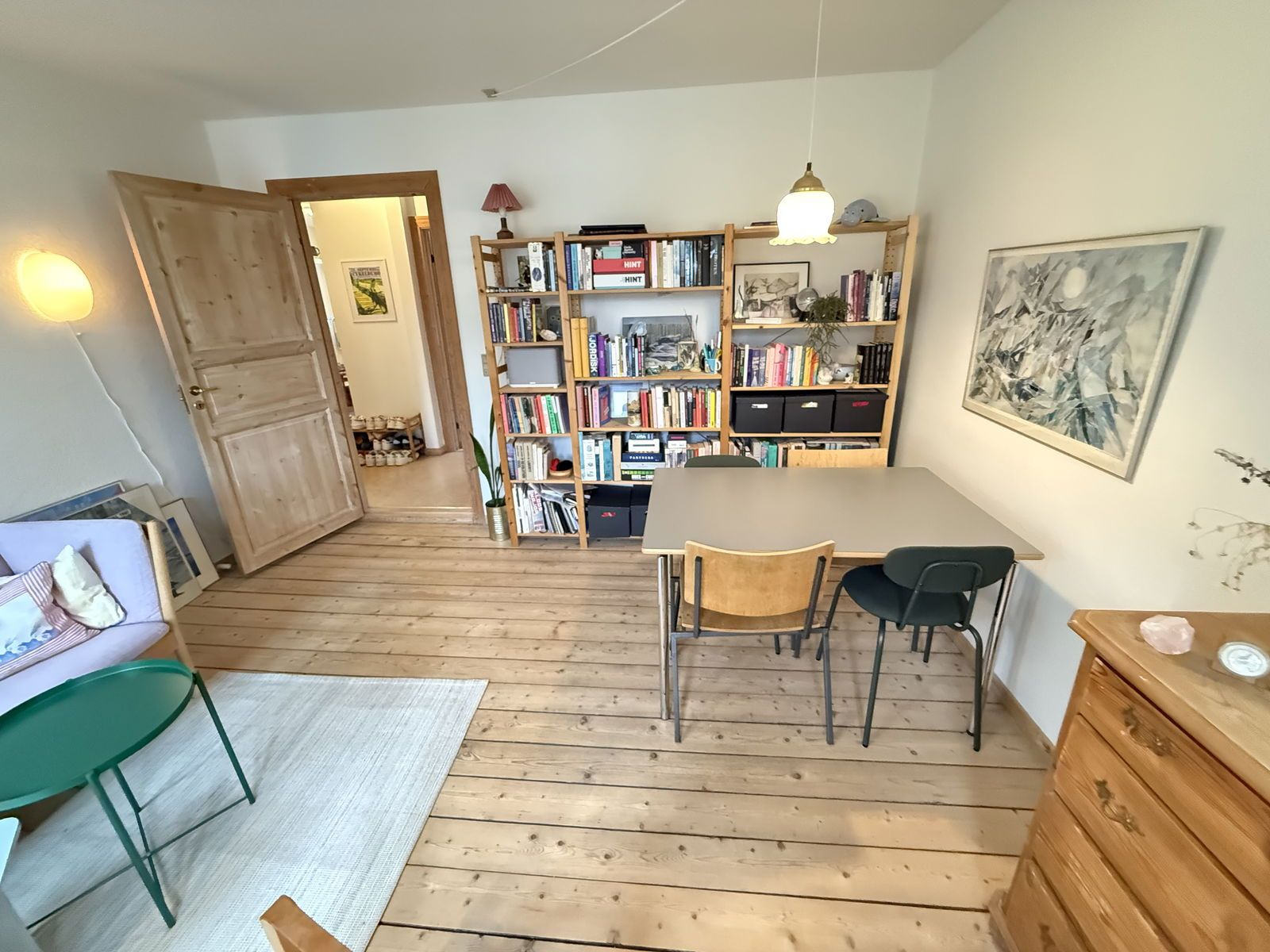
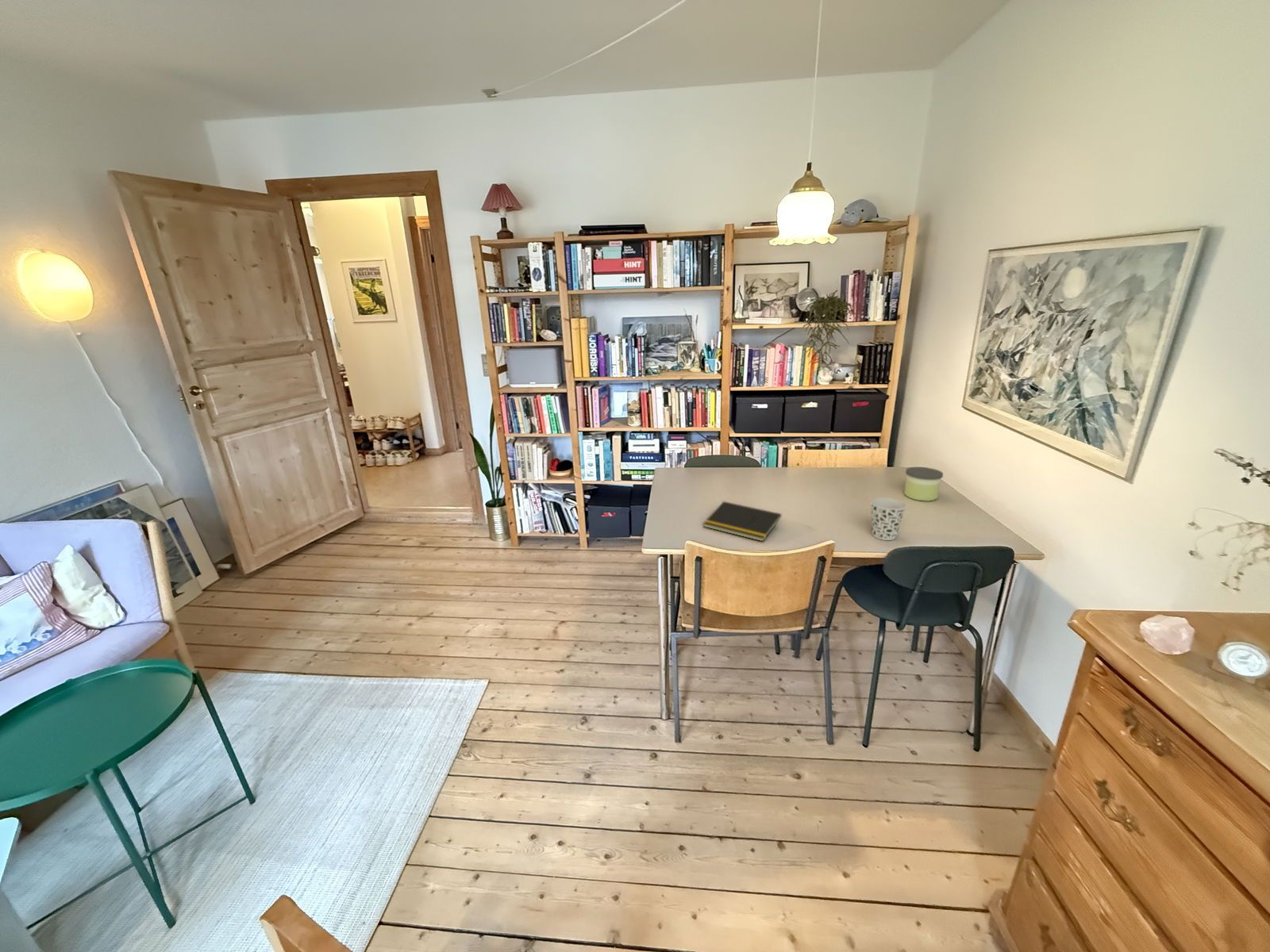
+ cup (886, 520)
+ notepad (741, 520)
+ candle (922, 484)
